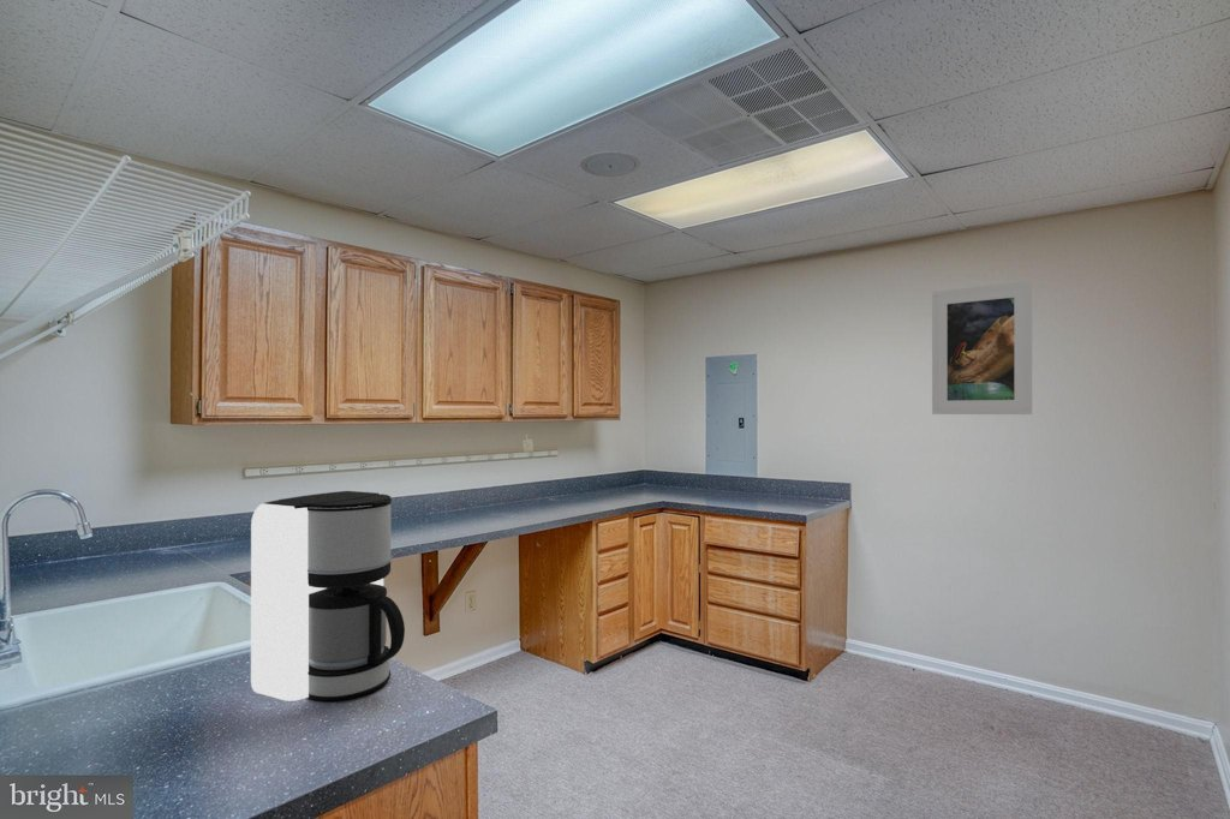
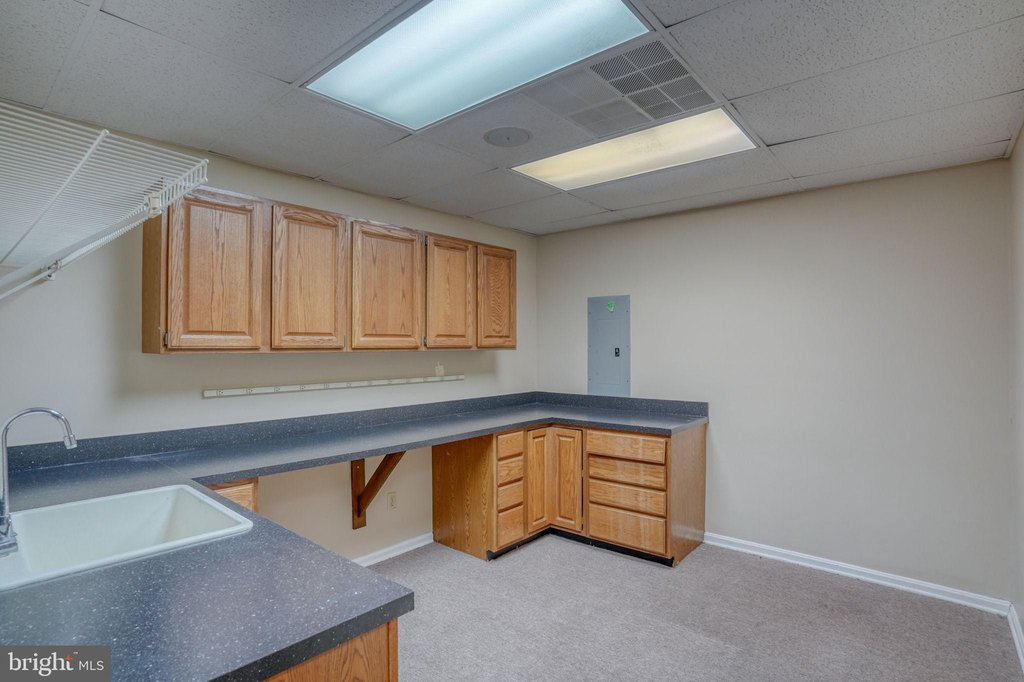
- coffee maker (348, 591)
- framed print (979, 349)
